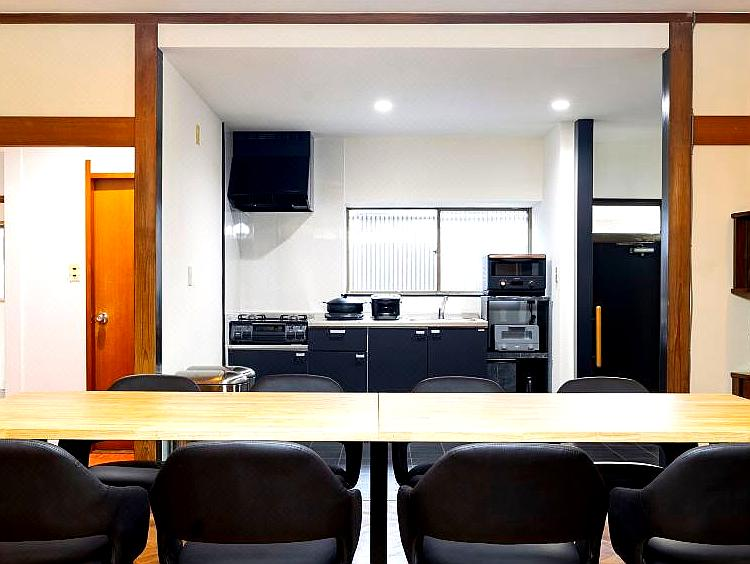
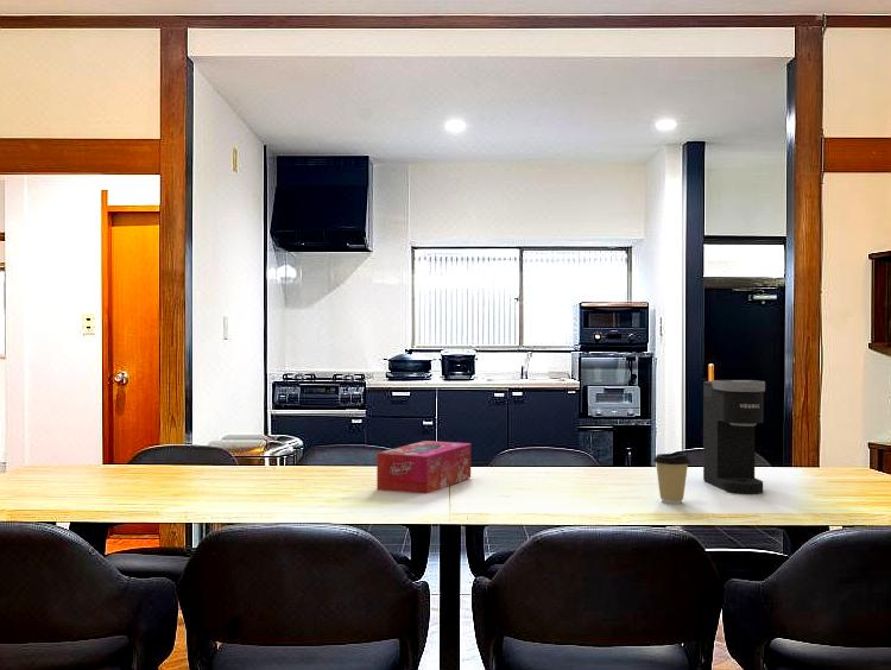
+ coffee cup (671, 478)
+ tissue box (425, 466)
+ coffee maker (732, 432)
